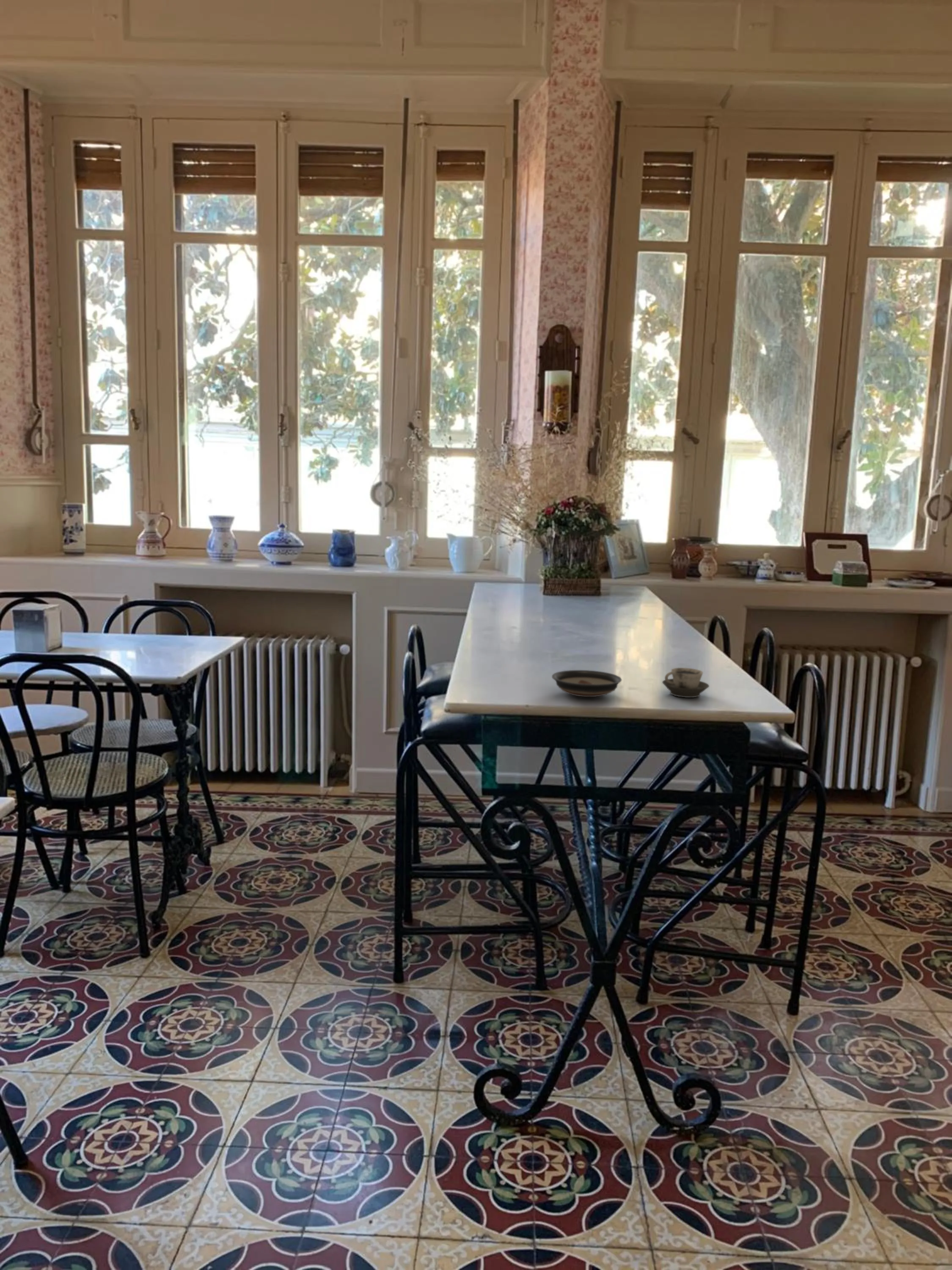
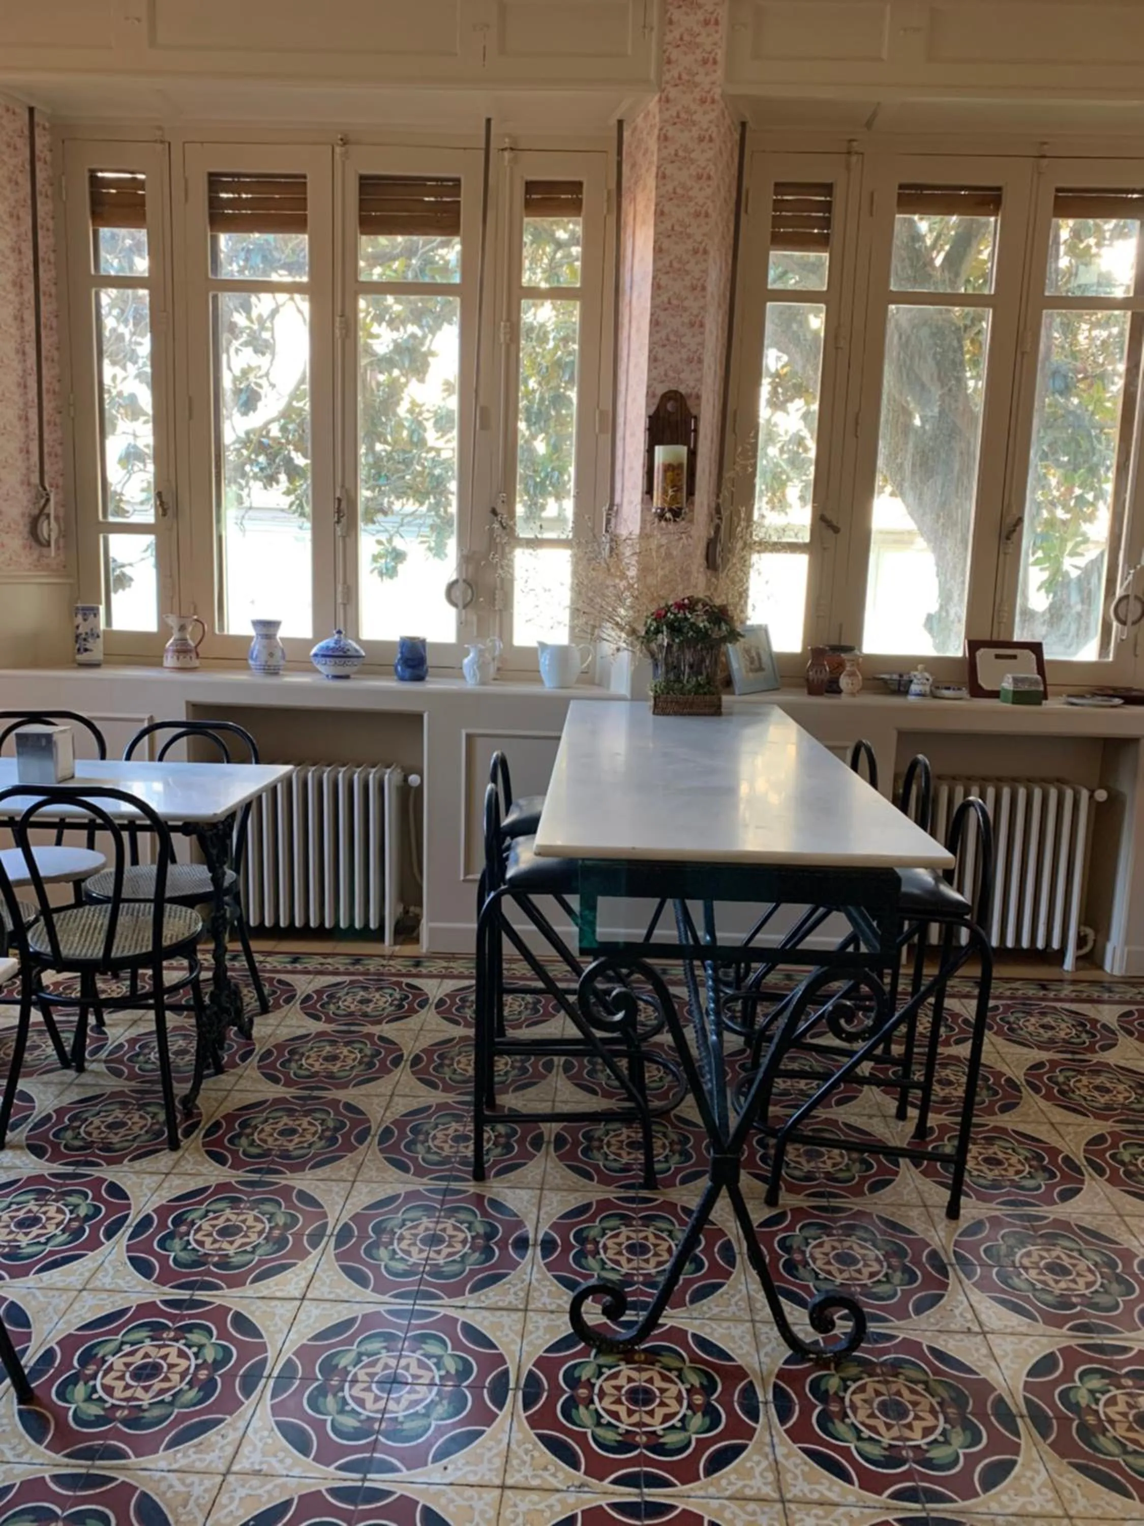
- saucer (586, 685)
- cup (685, 682)
